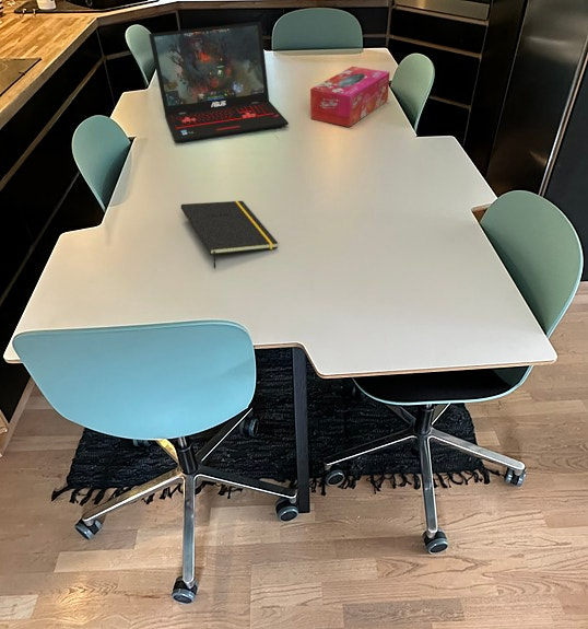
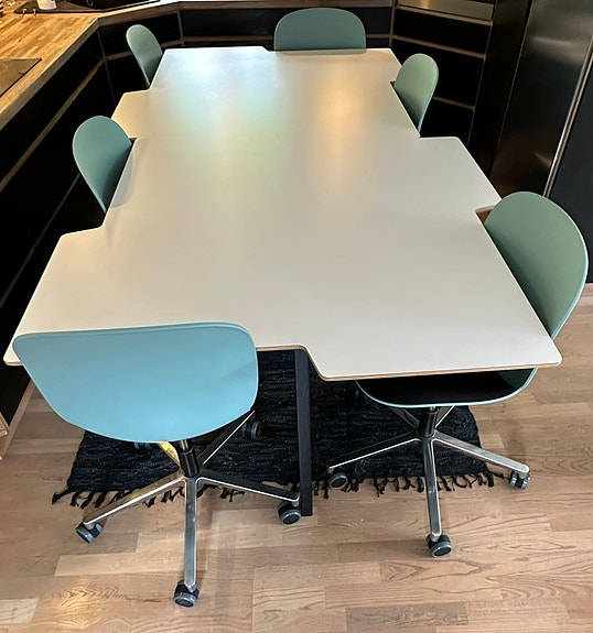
- tissue box (351, 94)
- laptop (220, 81)
- notepad (227, 225)
